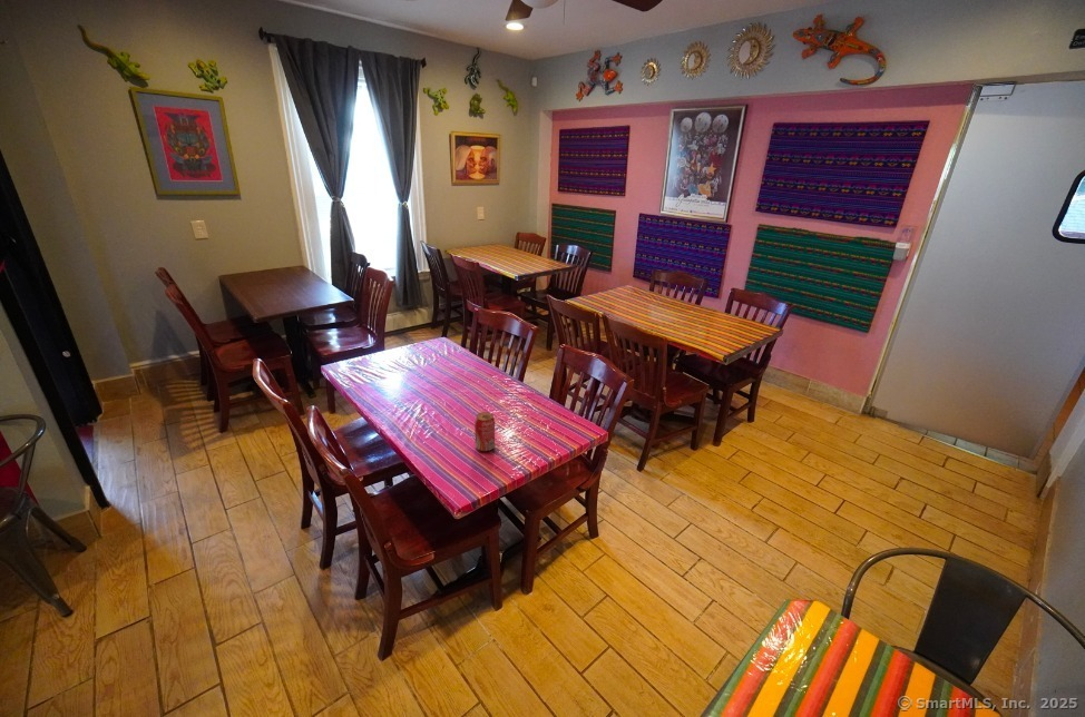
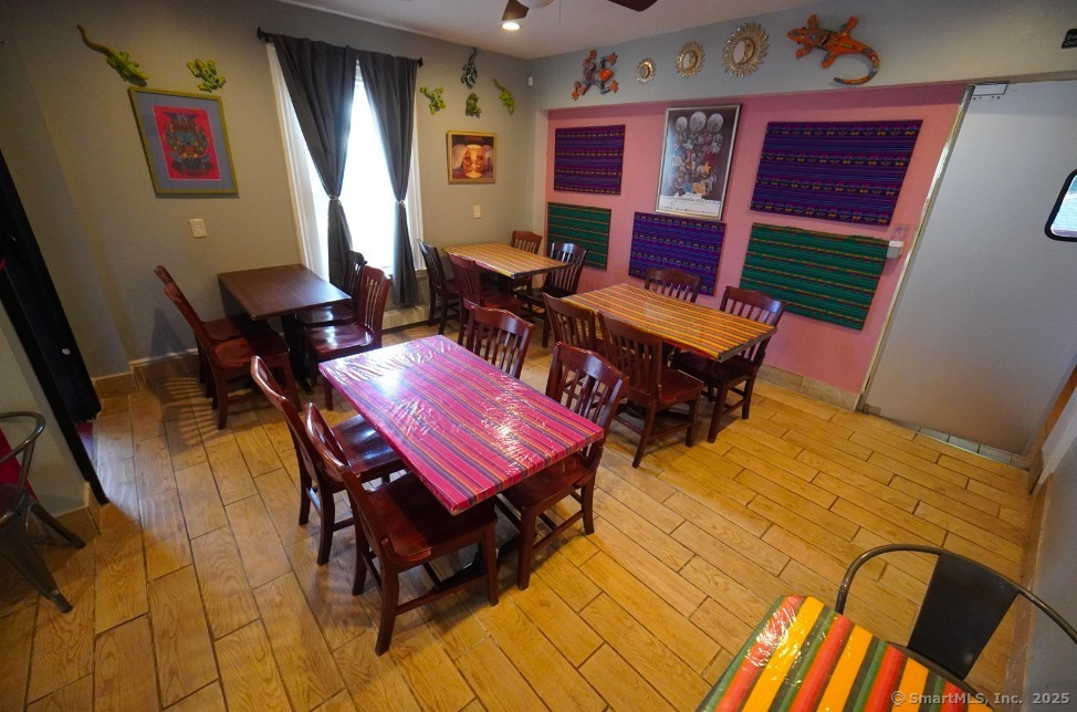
- beverage can (485, 431)
